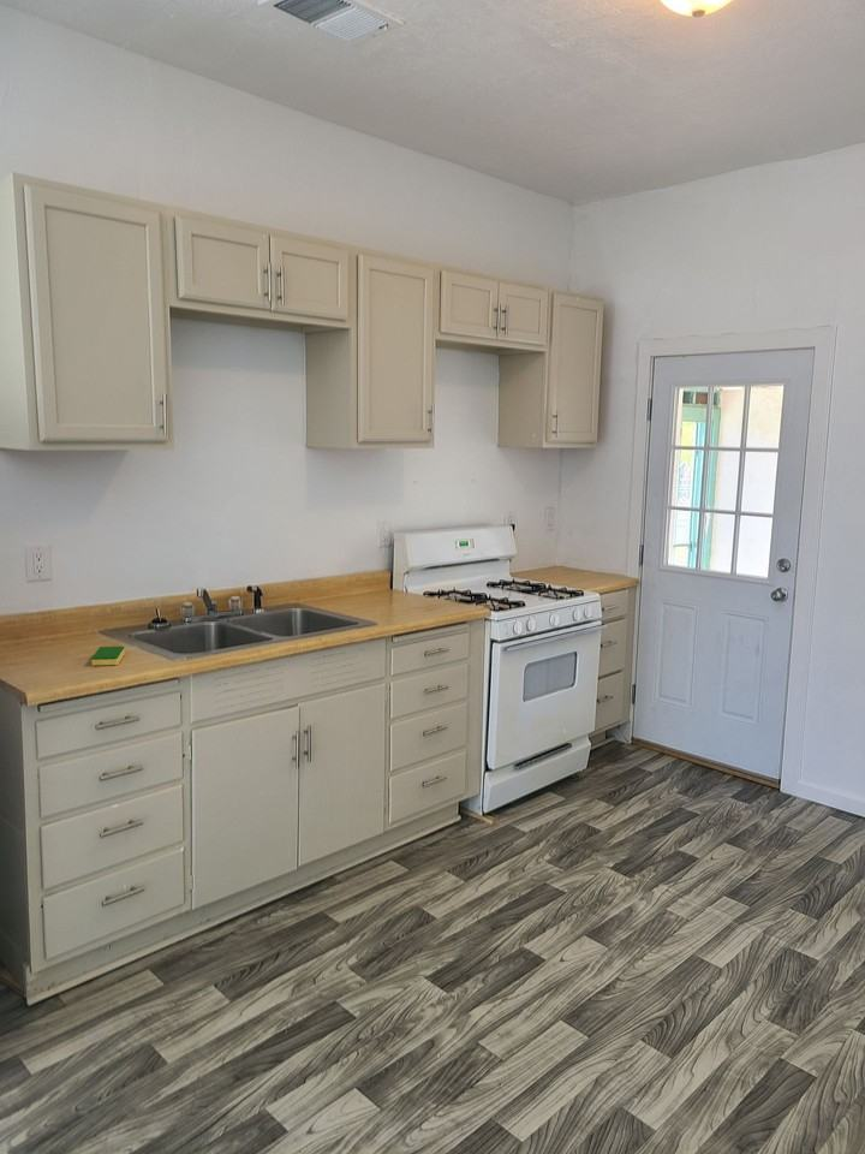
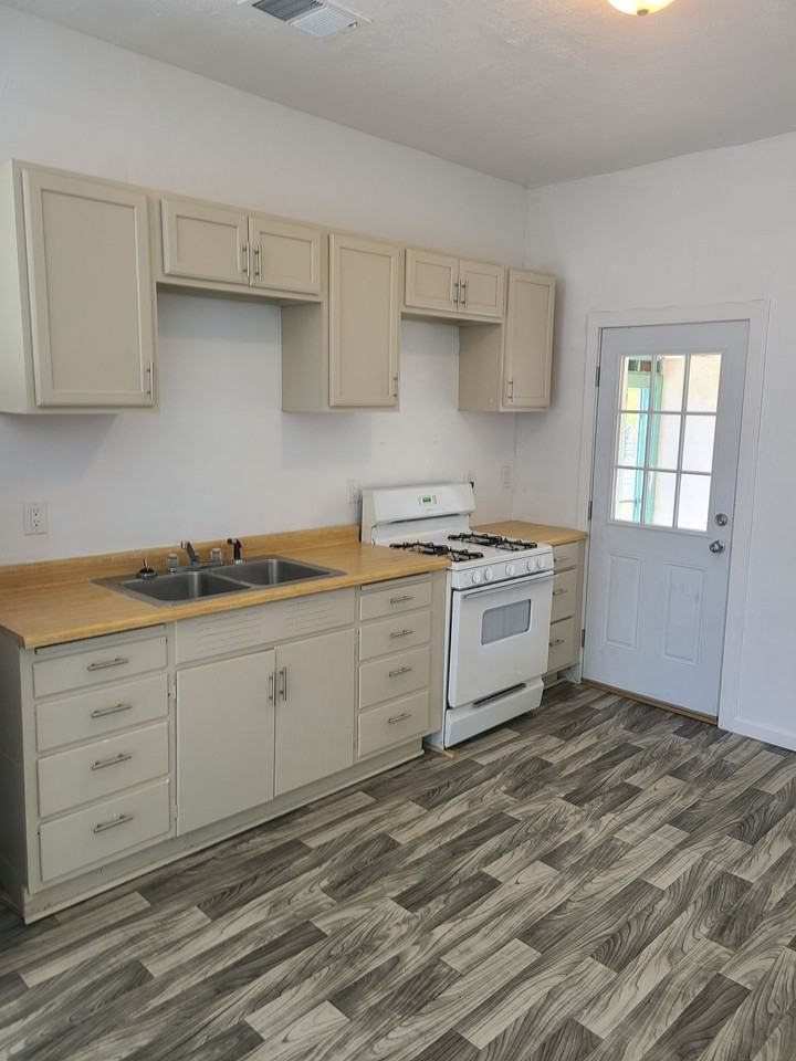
- dish sponge (108, 655)
